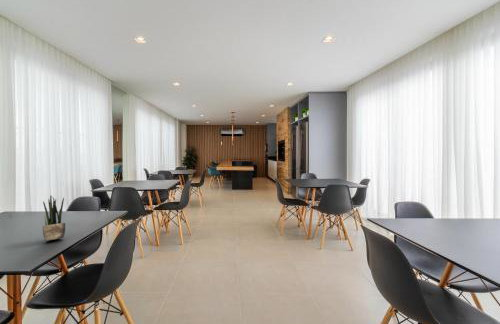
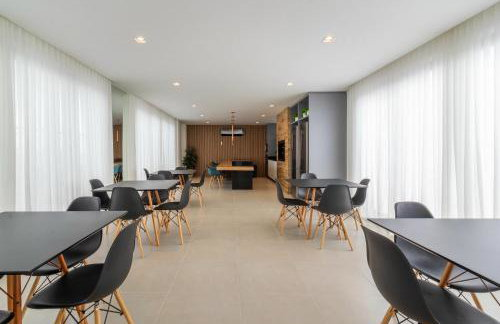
- potted plant (54, 216)
